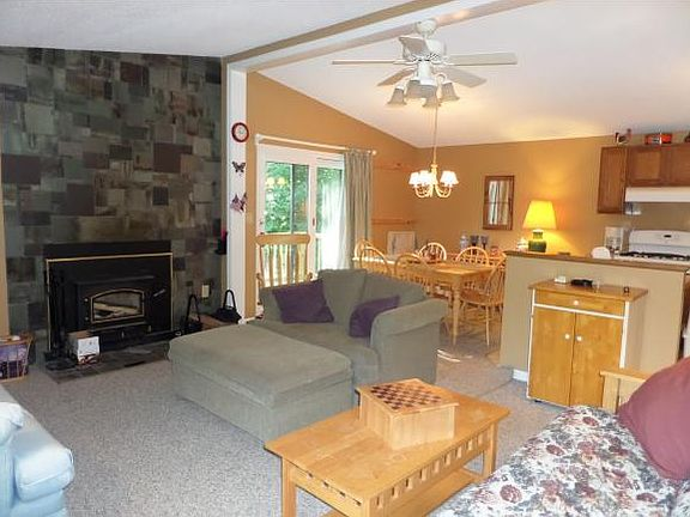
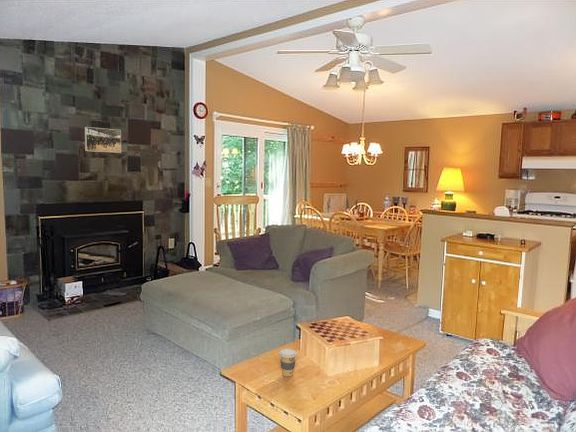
+ coffee cup (287, 362)
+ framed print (103, 140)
